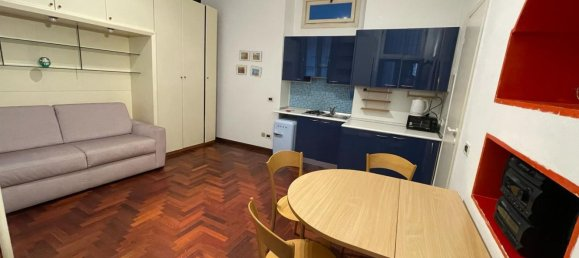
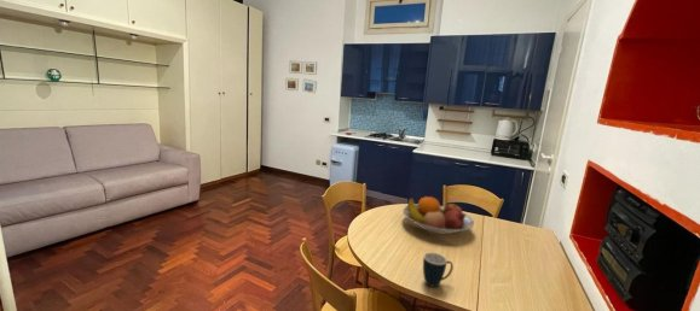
+ mug (438, 270)
+ fruit bowl (438, 212)
